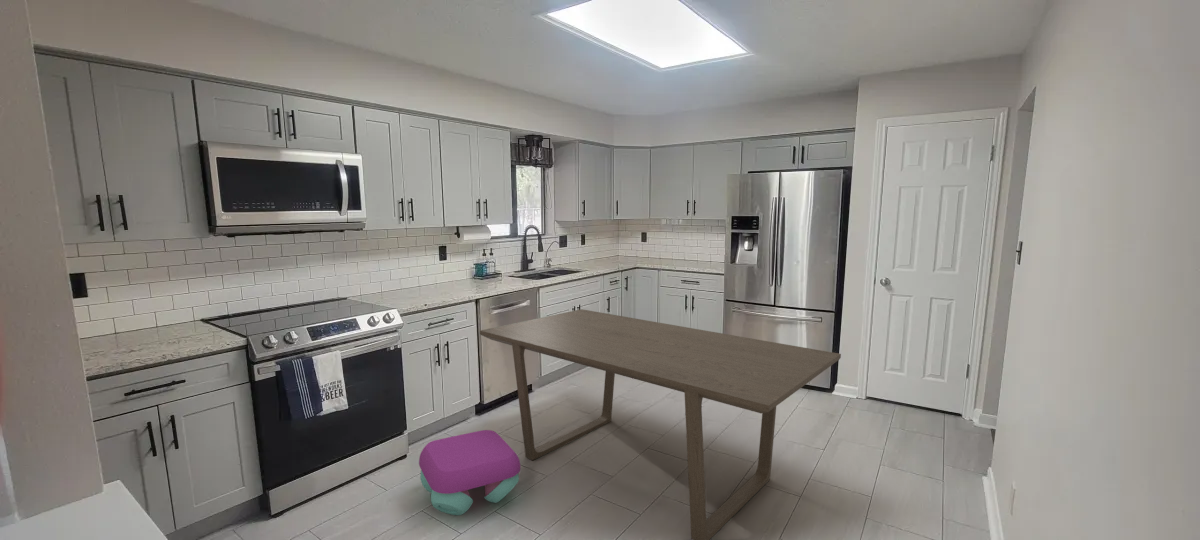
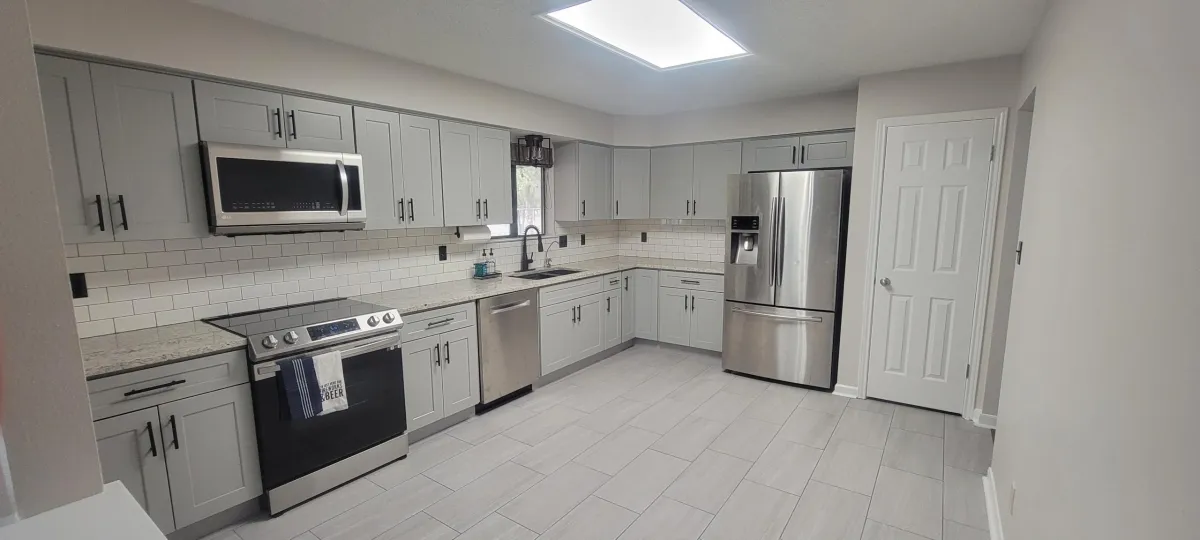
- stool (469, 471)
- dining table (651, 383)
